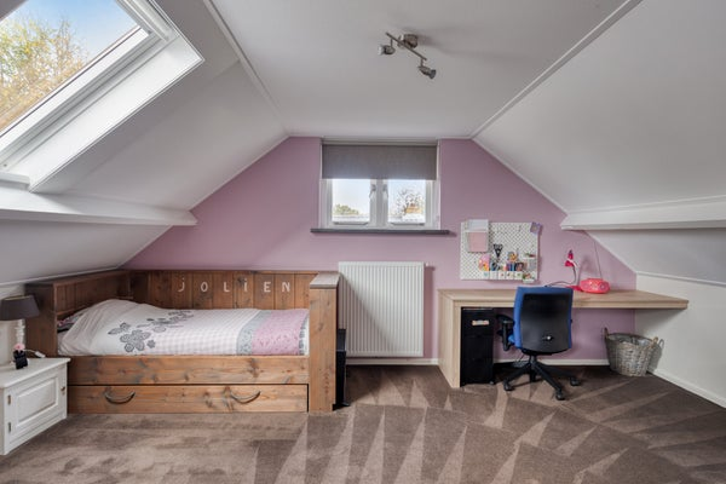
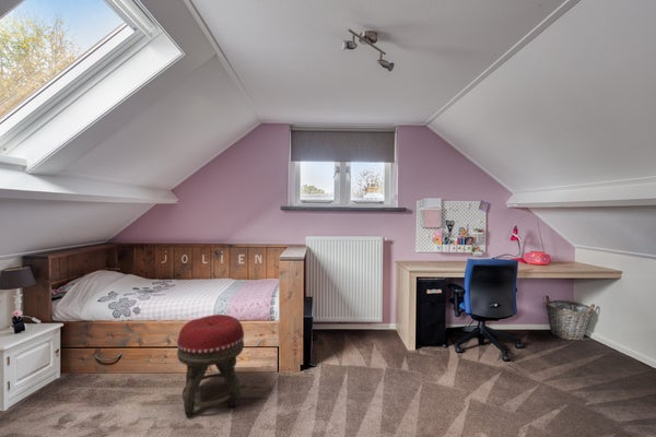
+ footstool (211, 359)
